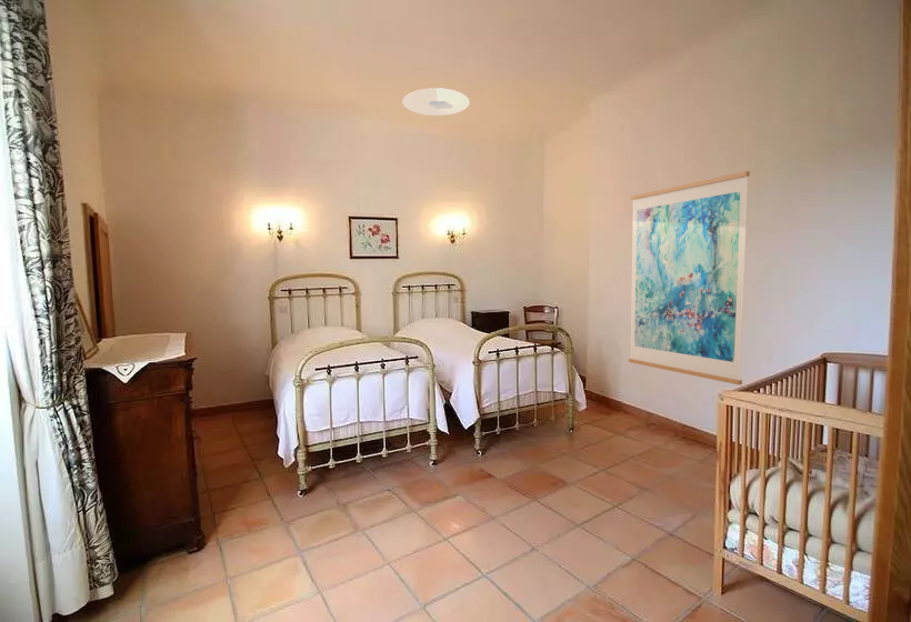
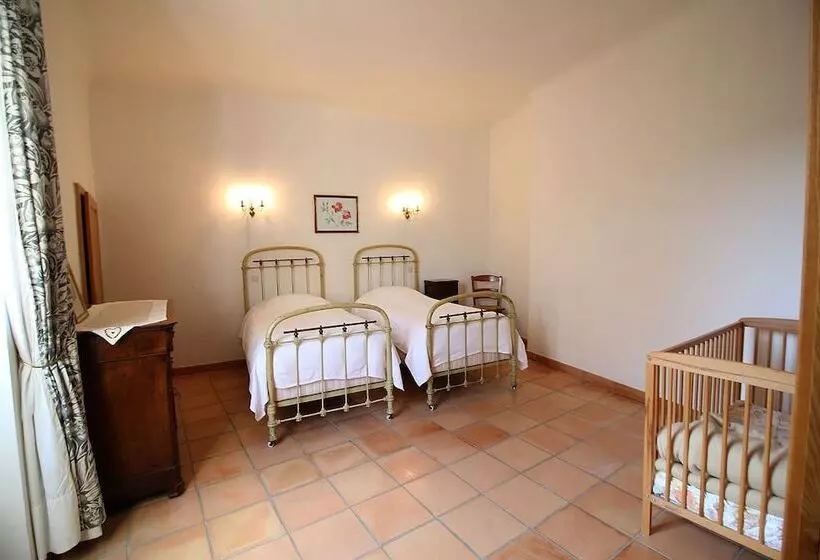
- wall art (680, 280)
- ceiling light (436, 99)
